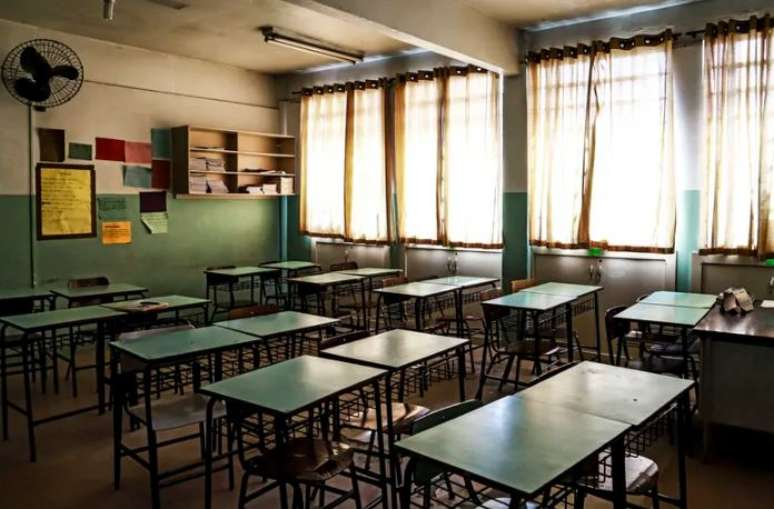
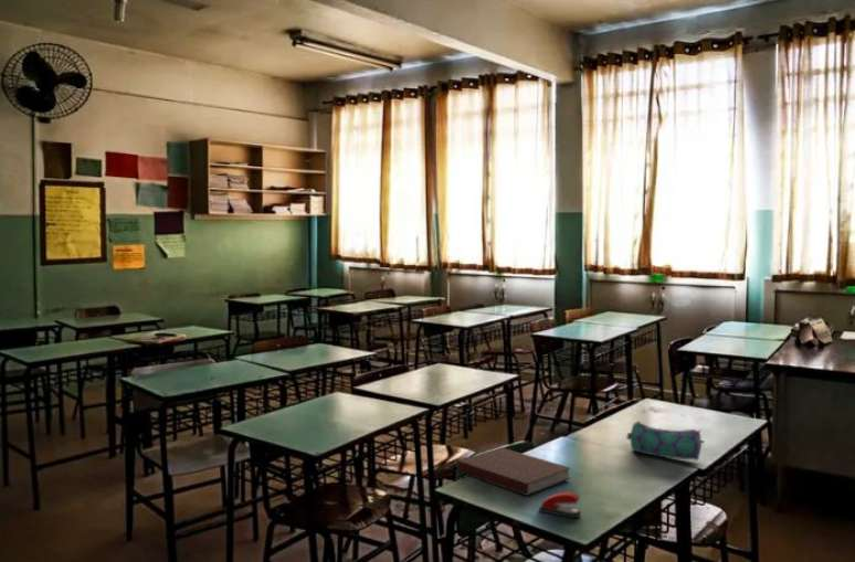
+ stapler (560, 501)
+ pencil case (664, 439)
+ notebook (513, 469)
